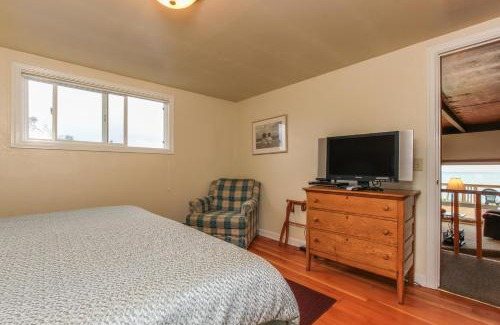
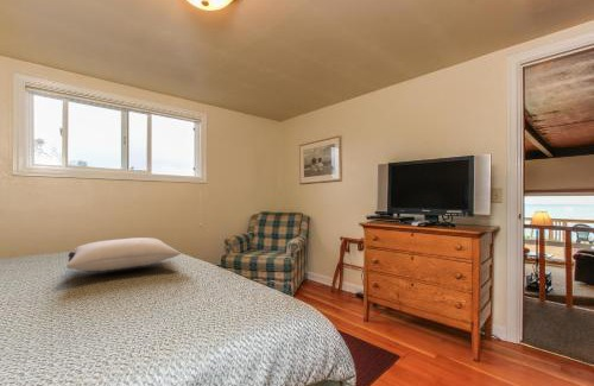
+ pillow (124, 254)
